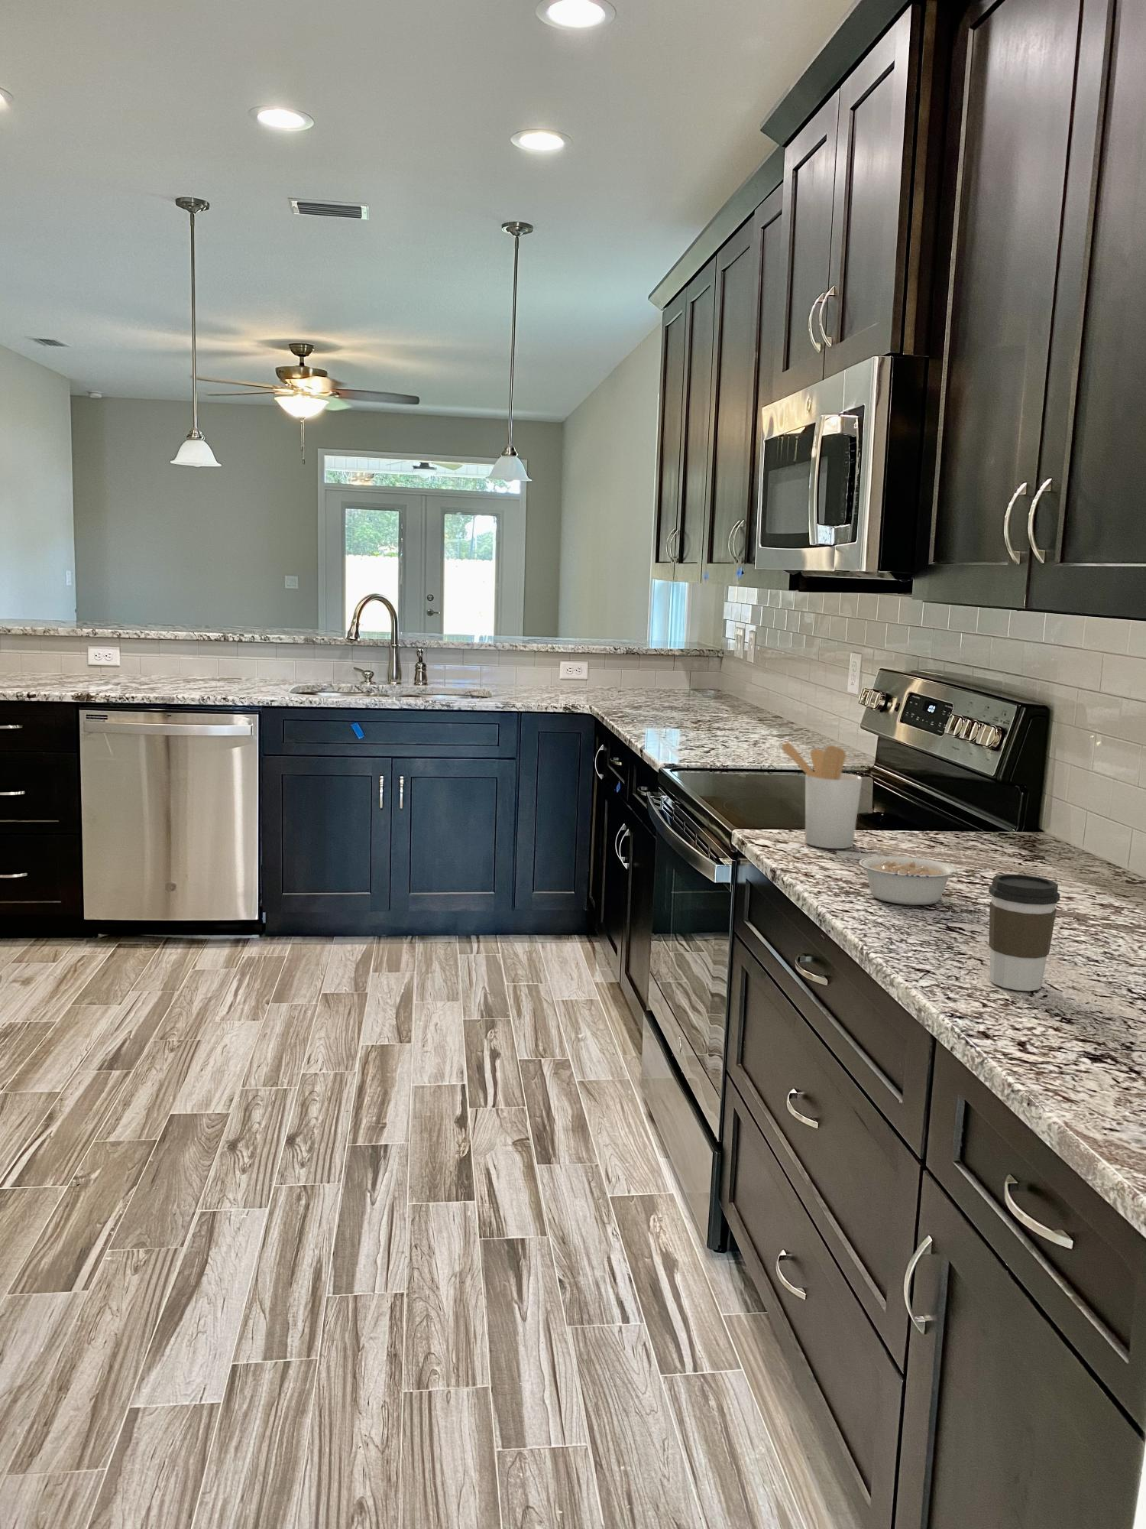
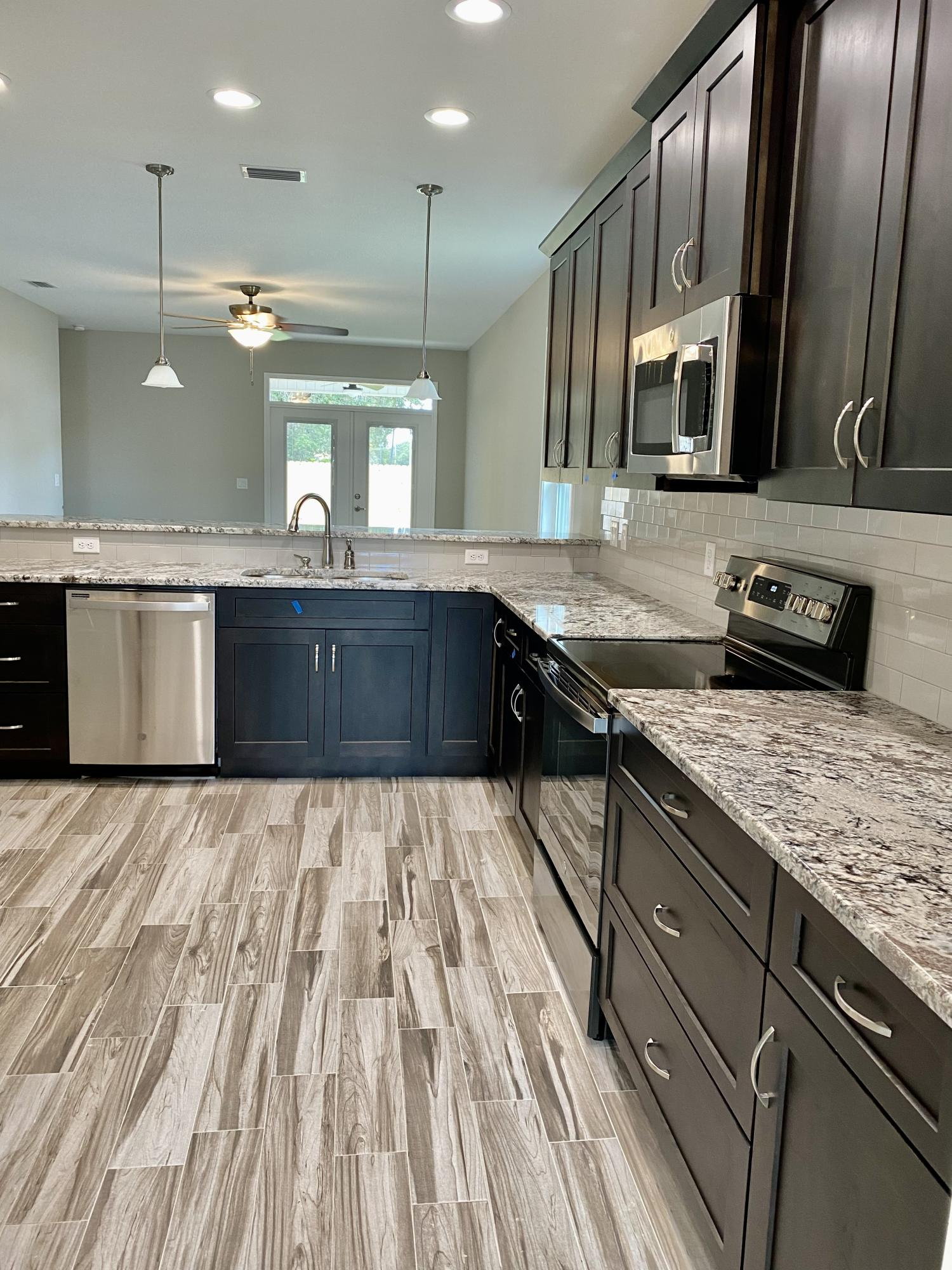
- utensil holder (816, 792)
- coffee cup (1020, 932)
- legume (910, 879)
